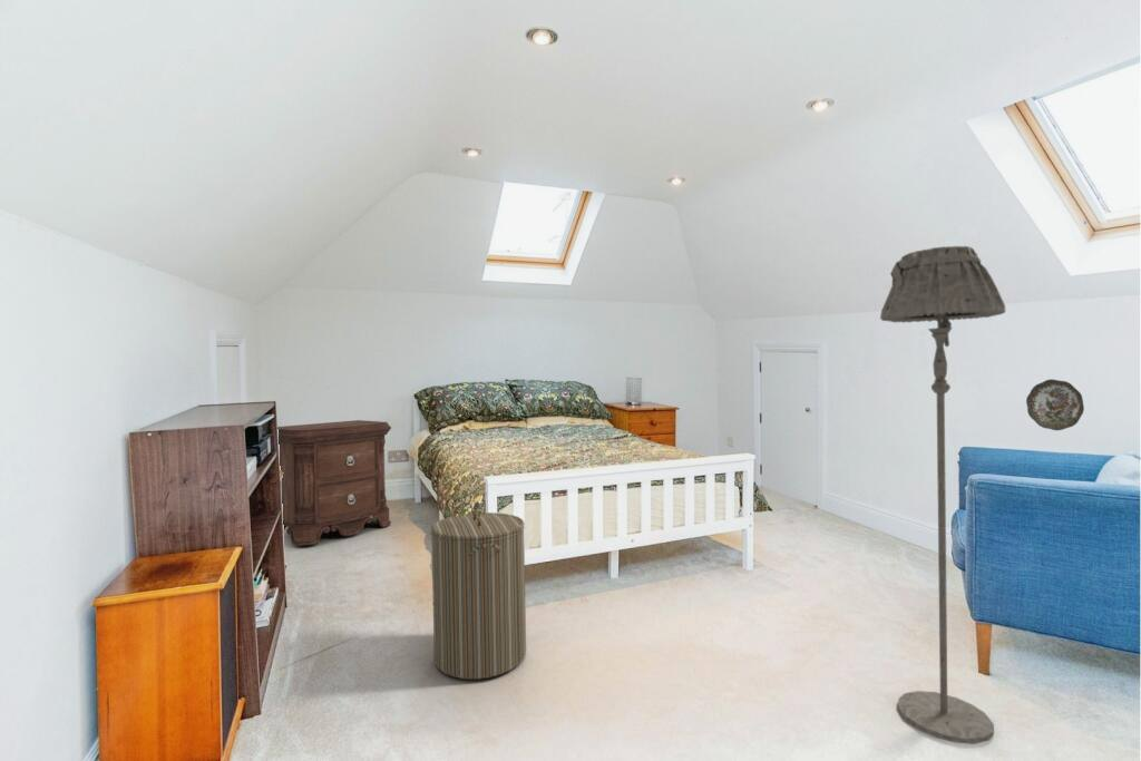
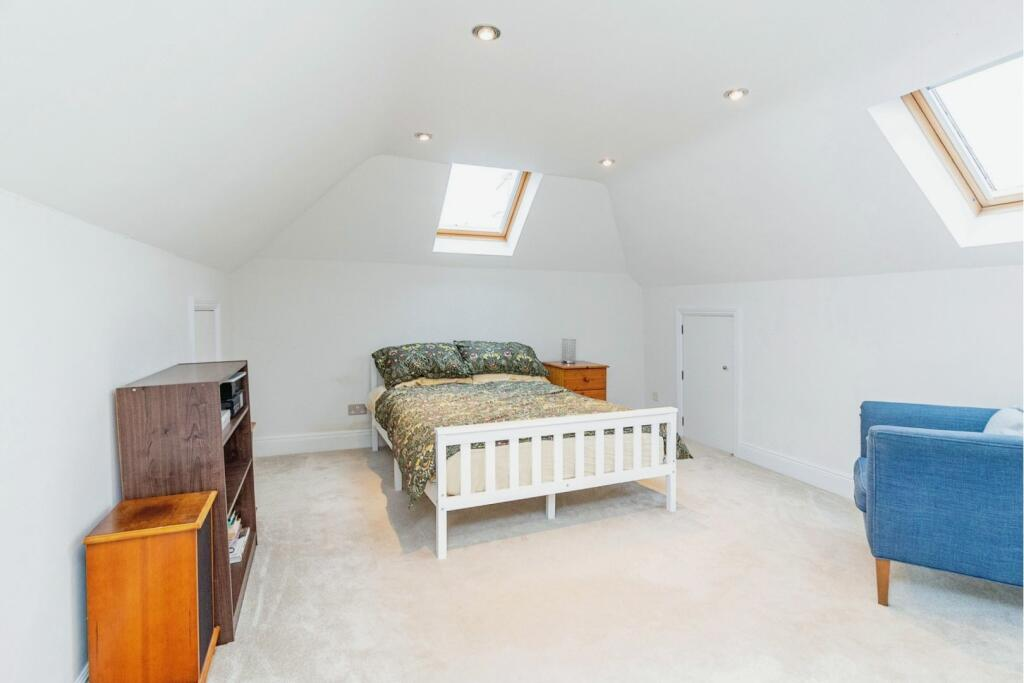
- floor lamp (942, 485)
- laundry hamper (479, 578)
- nightstand (334, 478)
- decorative plate (1055, 404)
